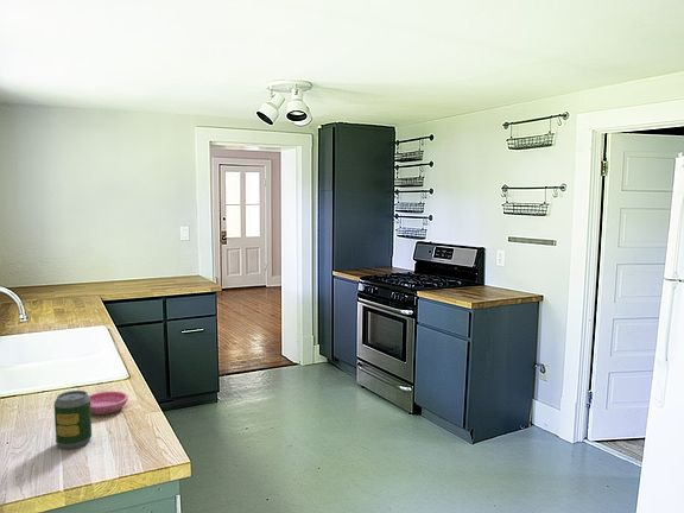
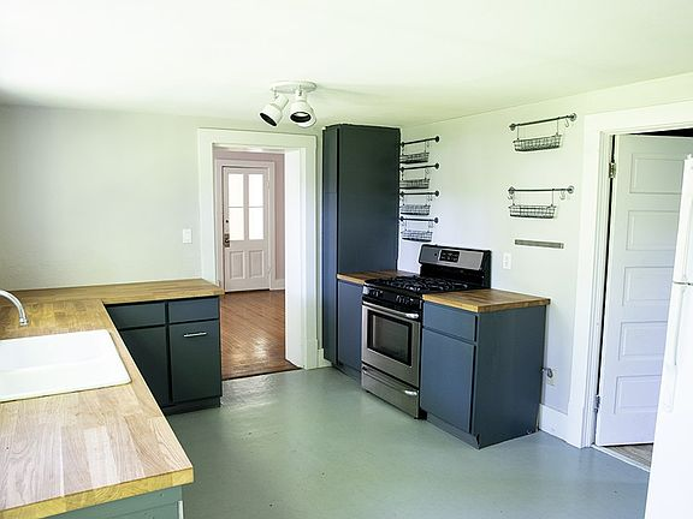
- saucer (104, 403)
- soda can (72, 418)
